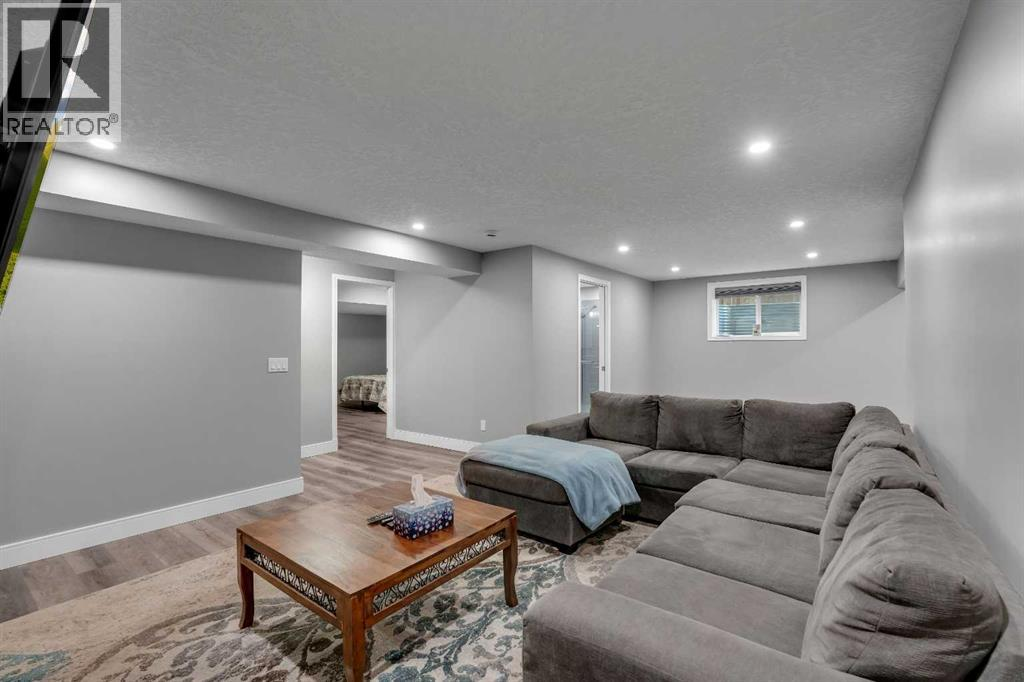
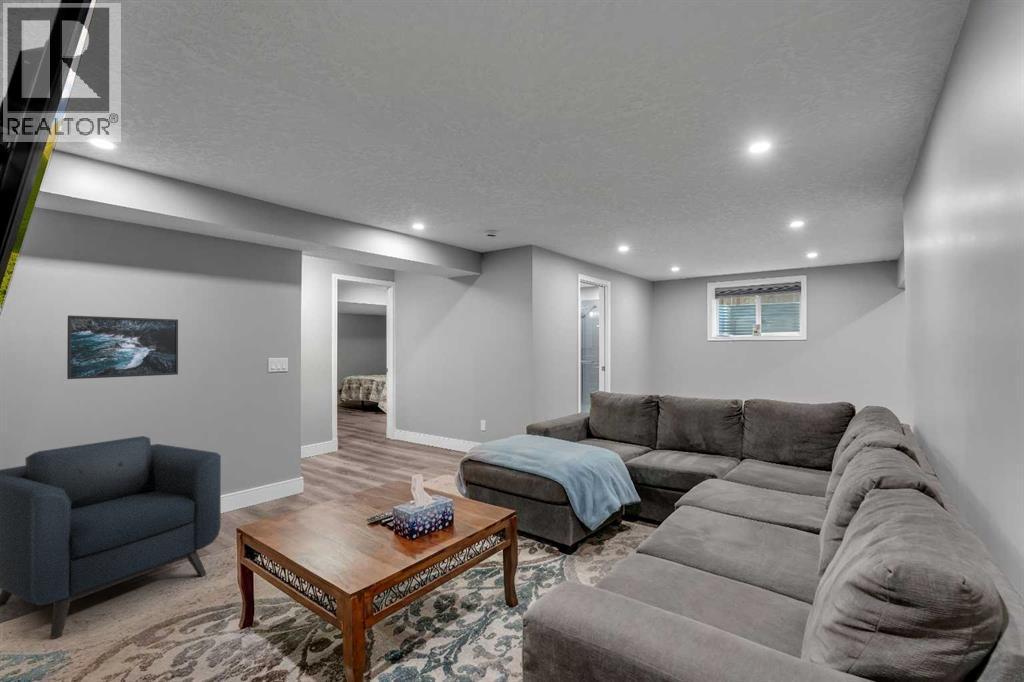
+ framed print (126, 347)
+ armchair (107, 517)
